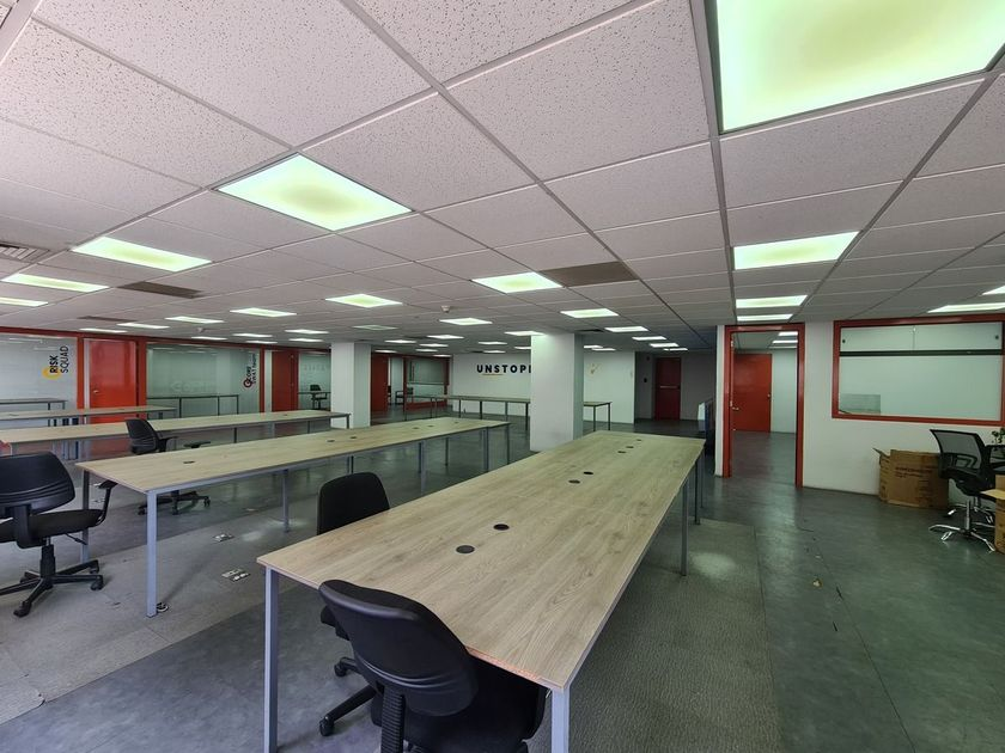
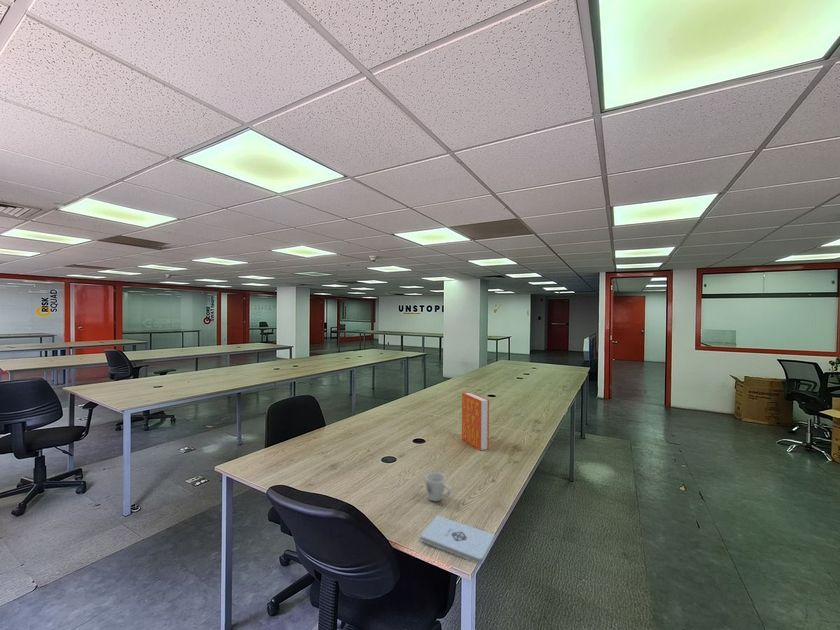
+ mug (438, 488)
+ notepad (457, 537)
+ book (474, 420)
